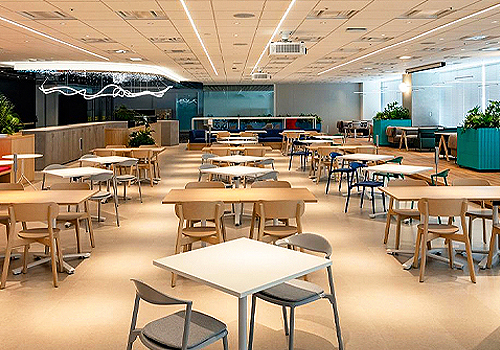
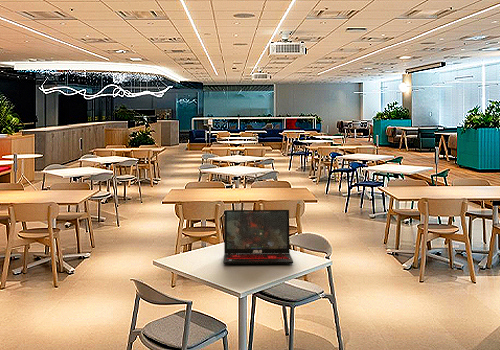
+ laptop (257, 236)
